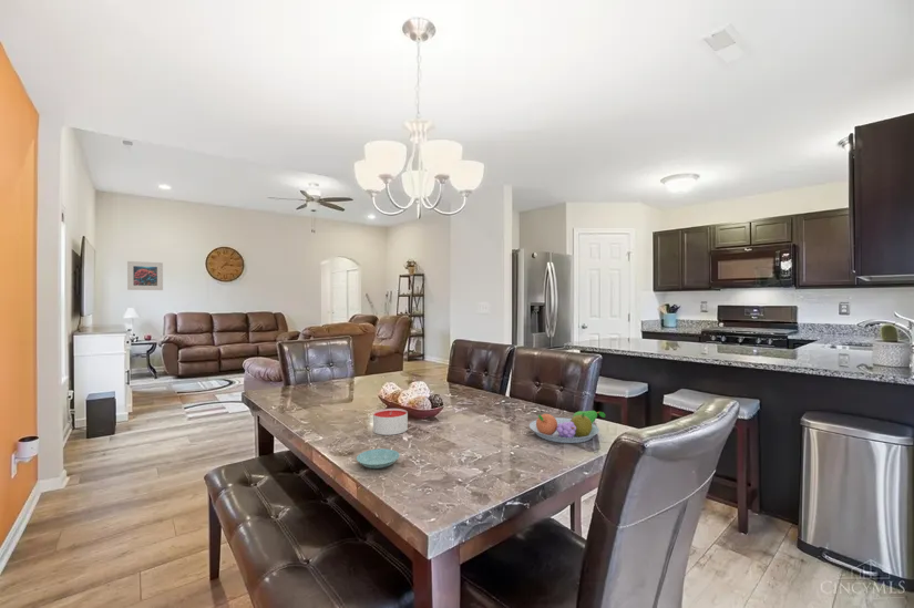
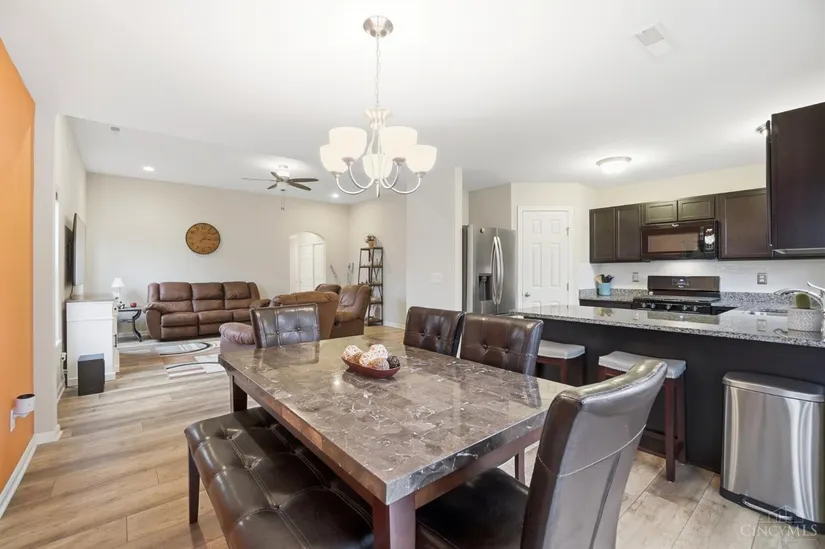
- candle (390, 420)
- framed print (145, 276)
- fruit bowl (566, 420)
- saucer (378, 460)
